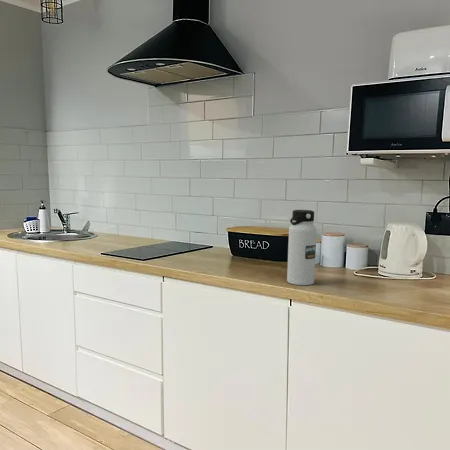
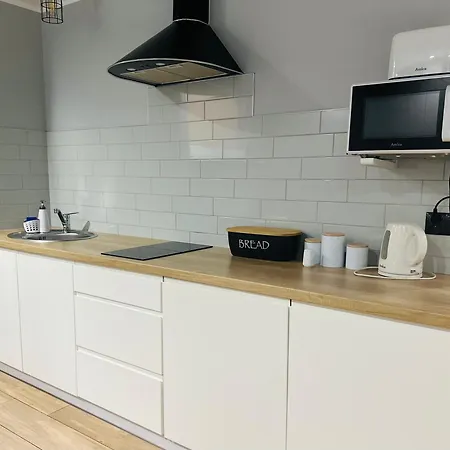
- water bottle (301, 246)
